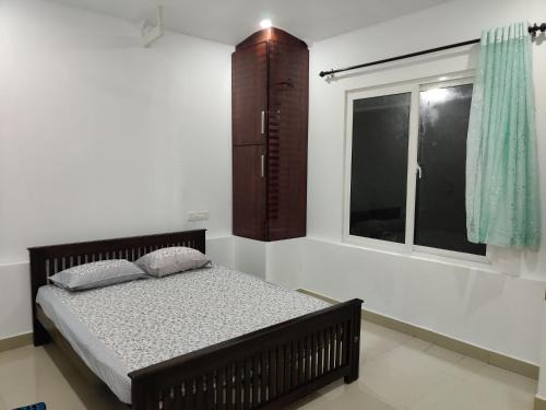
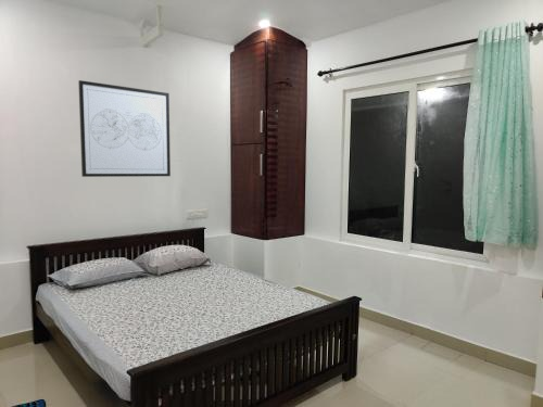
+ wall art (127, 131)
